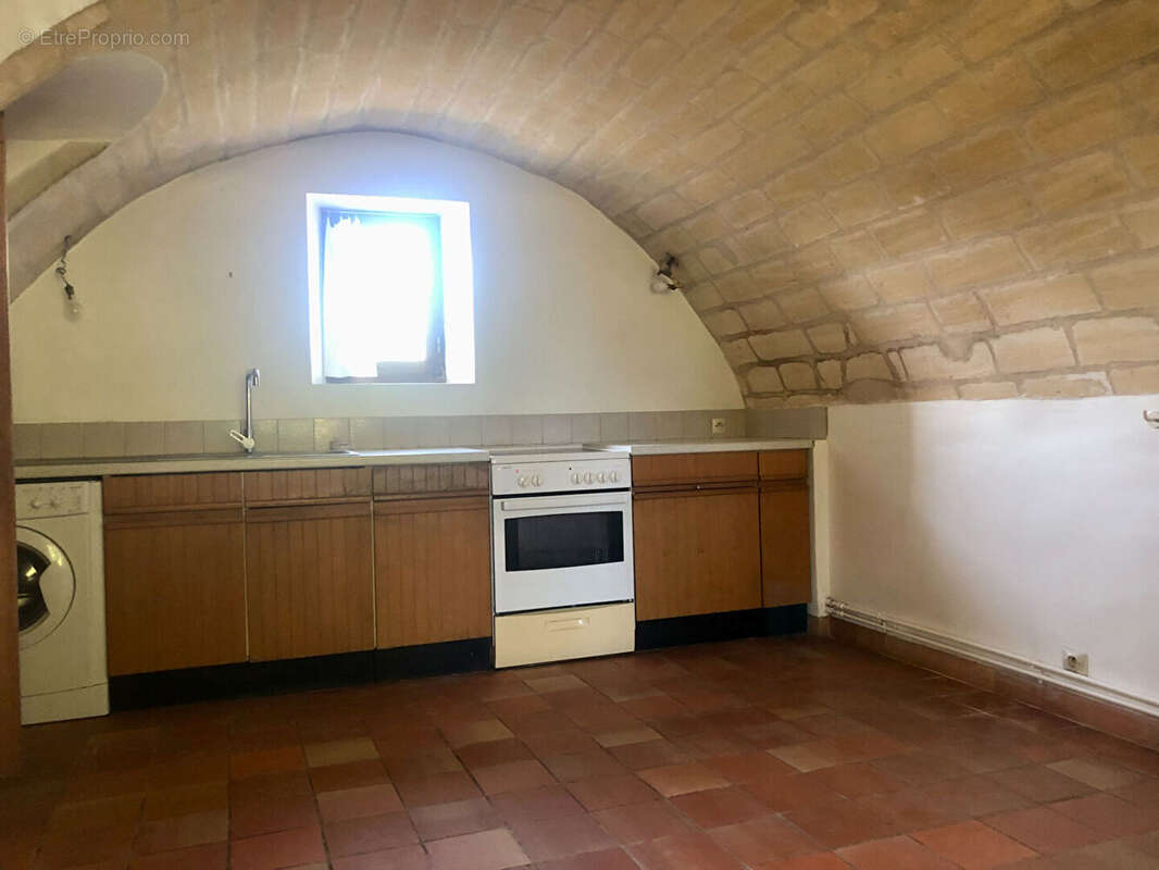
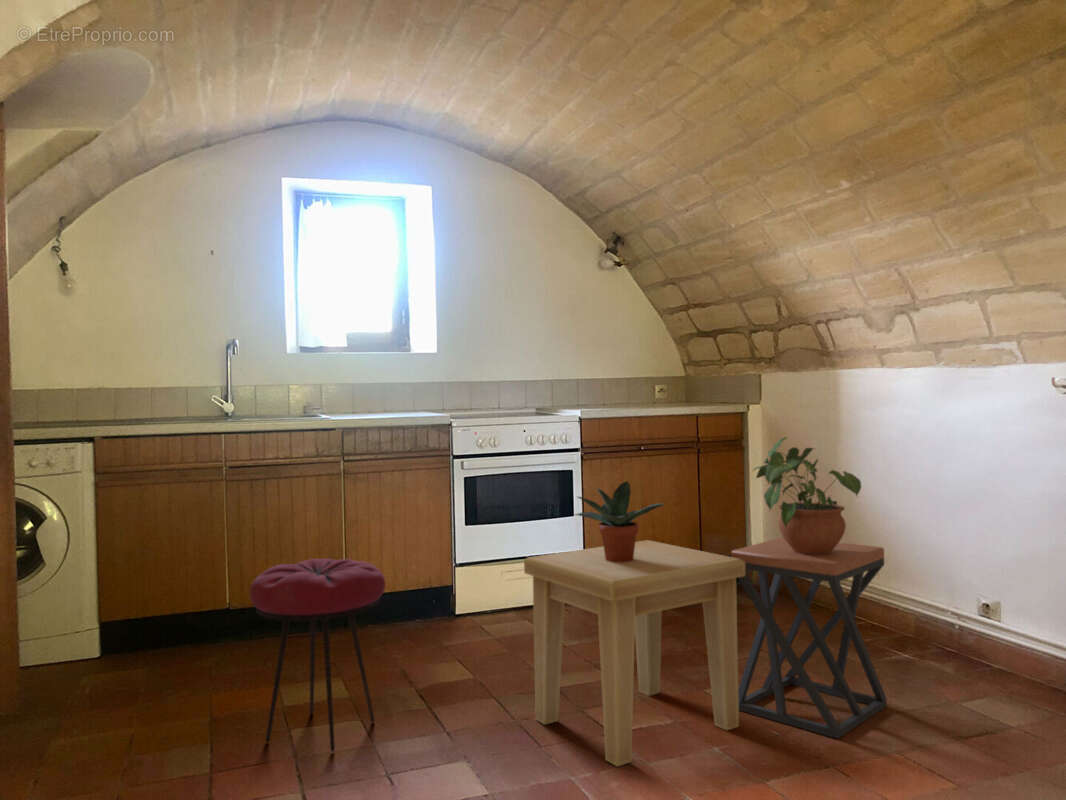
+ side table (633, 640)
+ potted plant (618, 518)
+ stool (324, 648)
+ potted plant (798, 493)
+ stool (809, 627)
